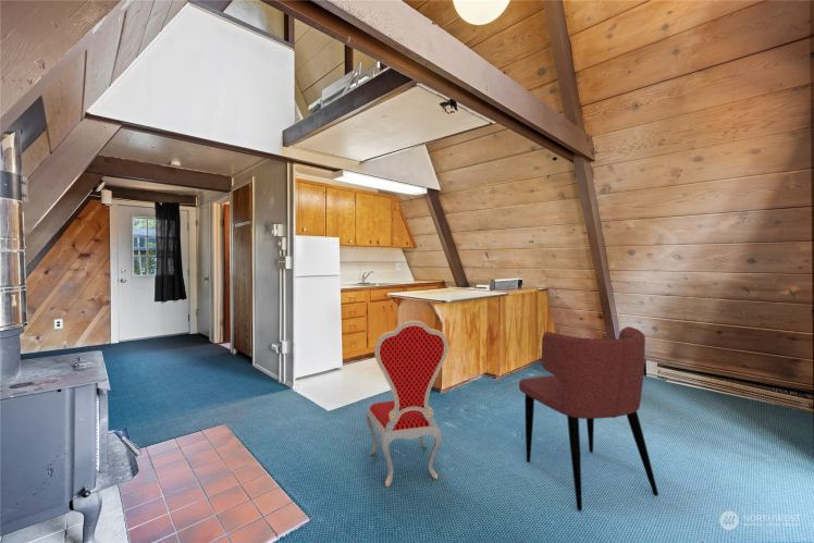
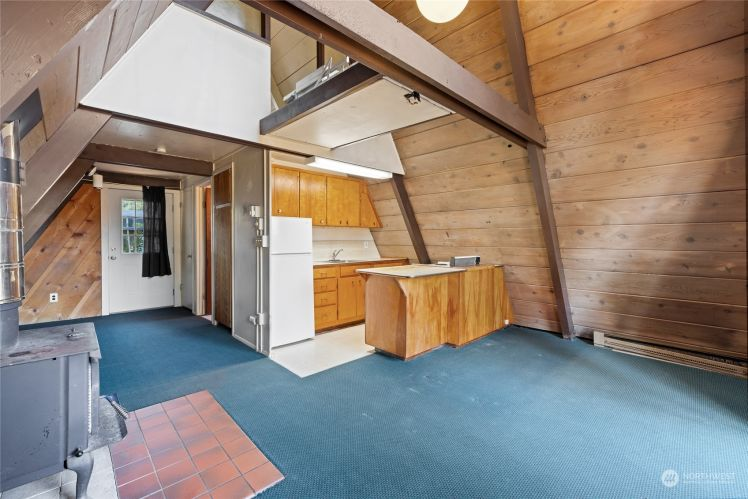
- dining chair (582, 400)
- dining chair (404, 391)
